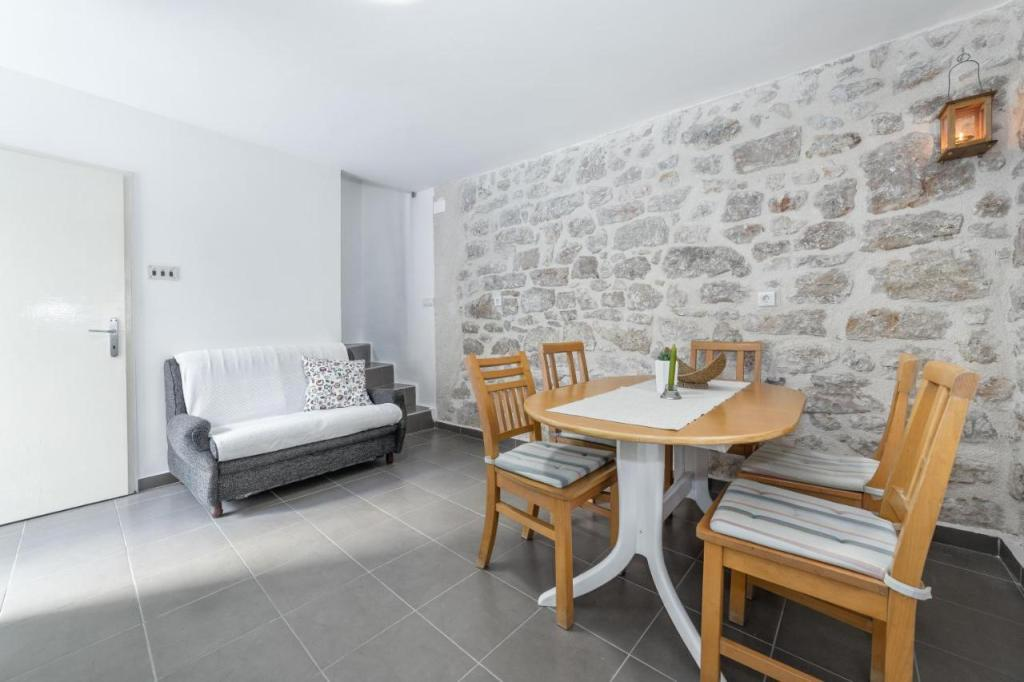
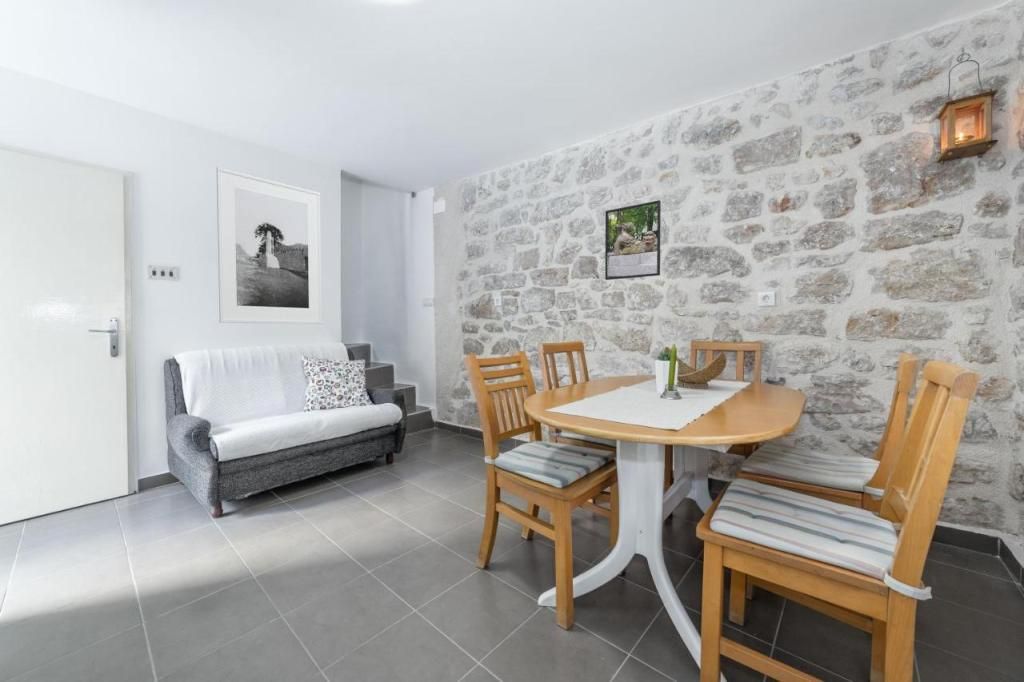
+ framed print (273, 252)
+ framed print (631, 241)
